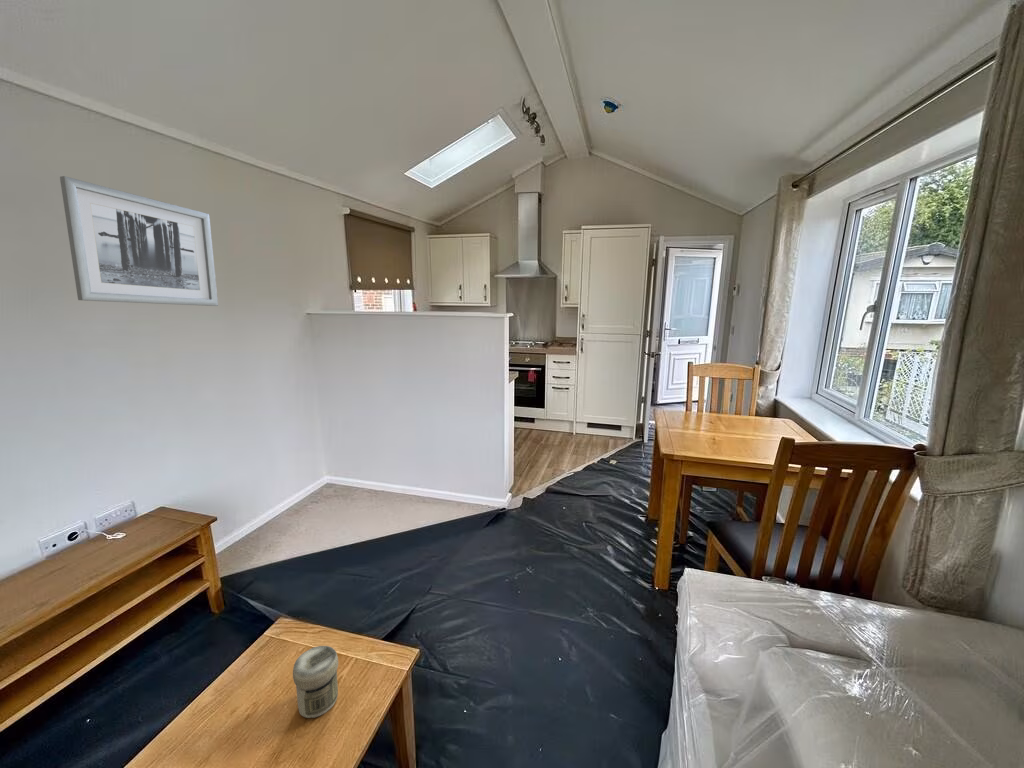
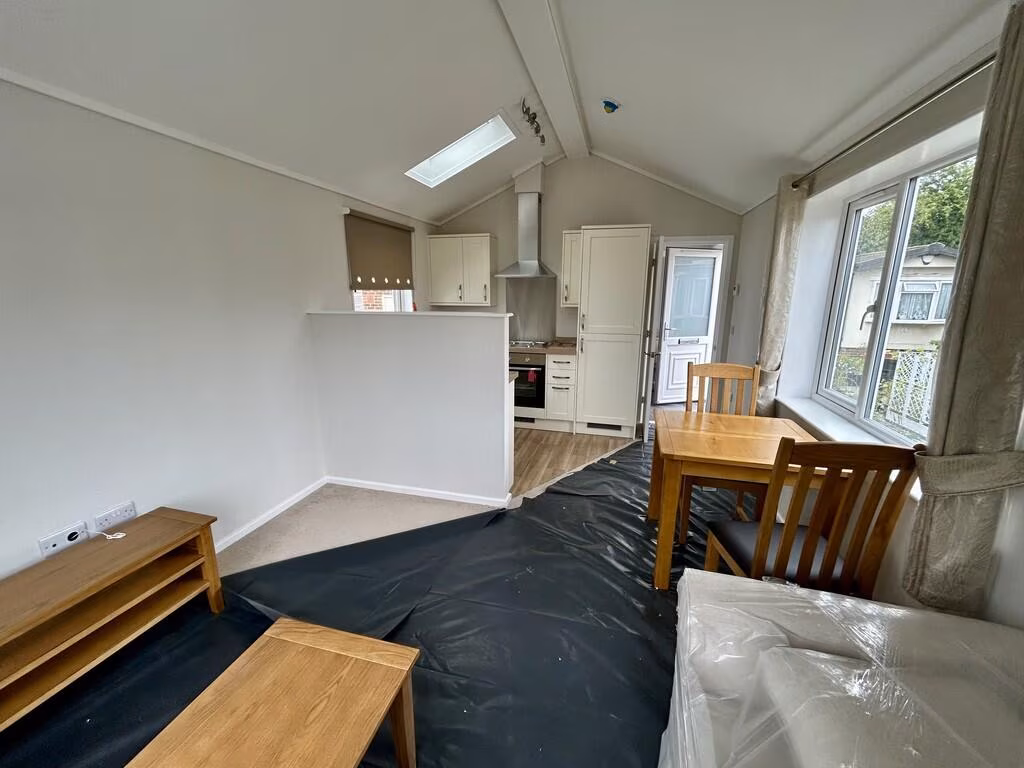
- wall art (151, 251)
- jar (316, 680)
